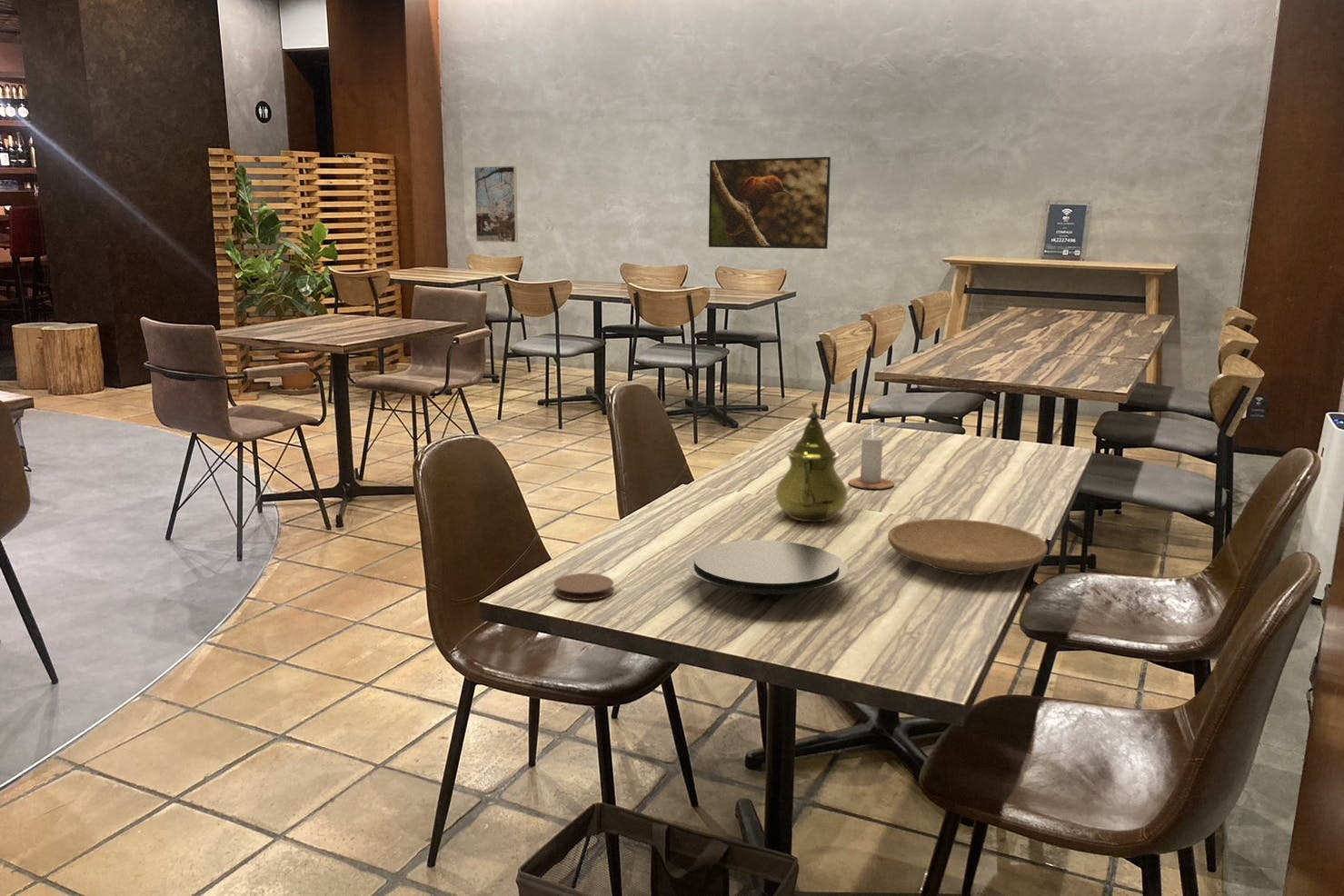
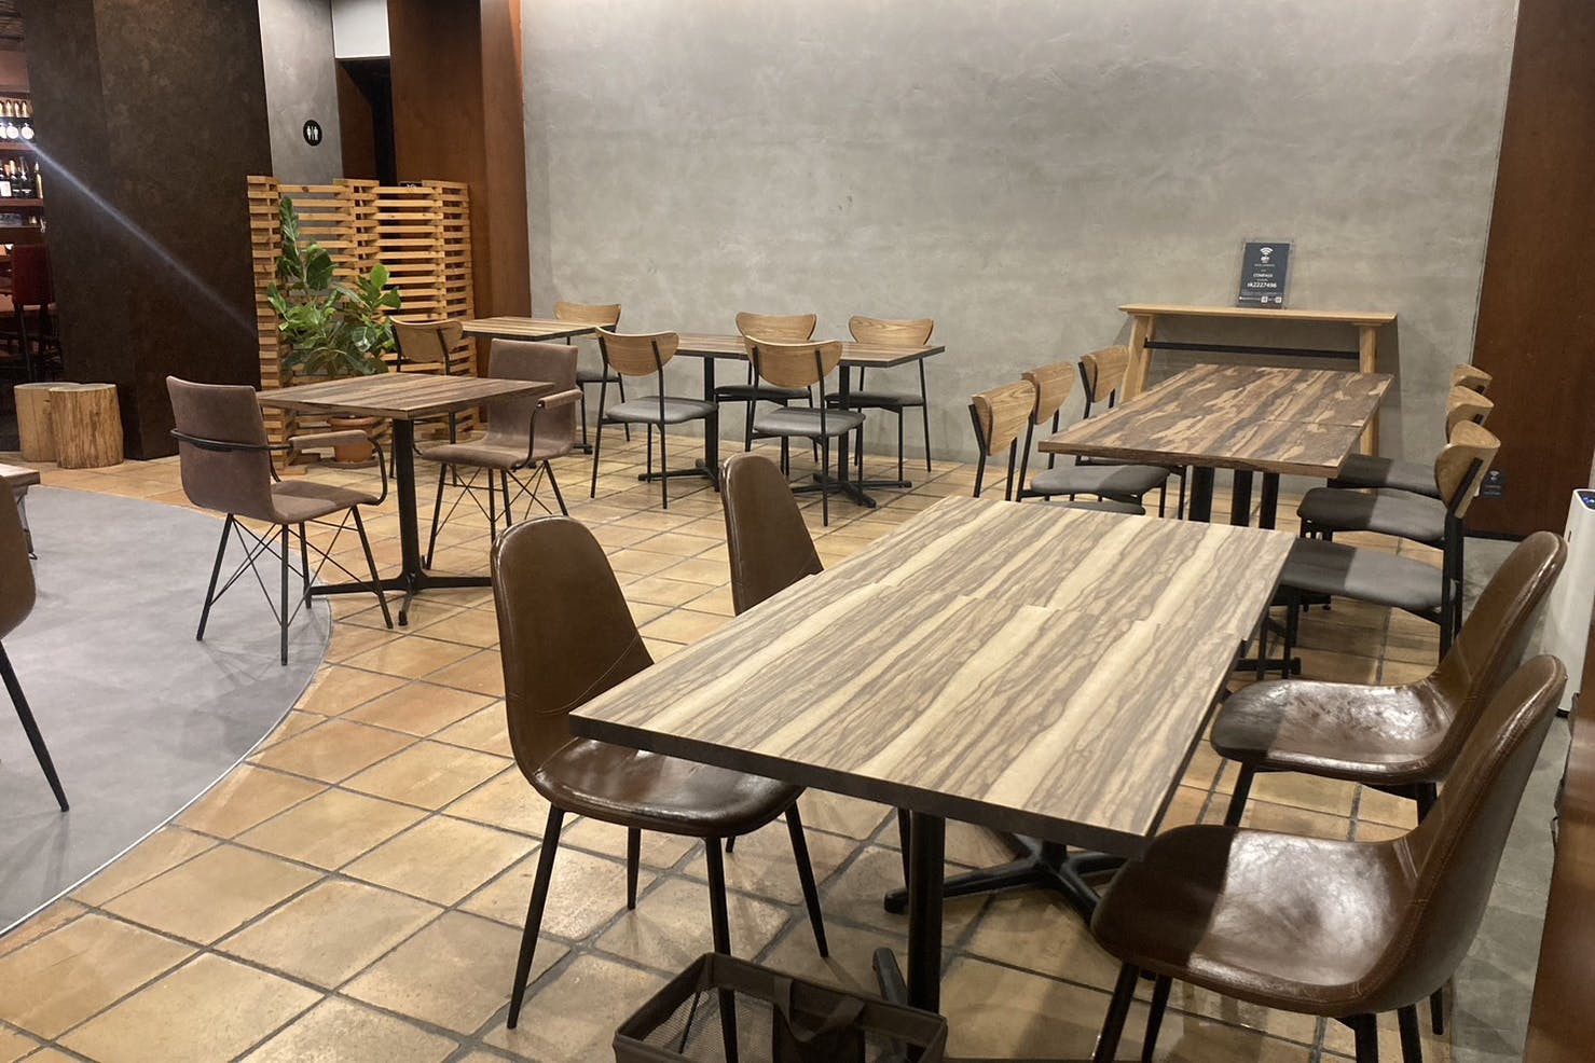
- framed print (767, 204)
- candle (872, 451)
- teapot (812, 458)
- plate (965, 551)
- coaster (583, 586)
- plate (765, 574)
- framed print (495, 204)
